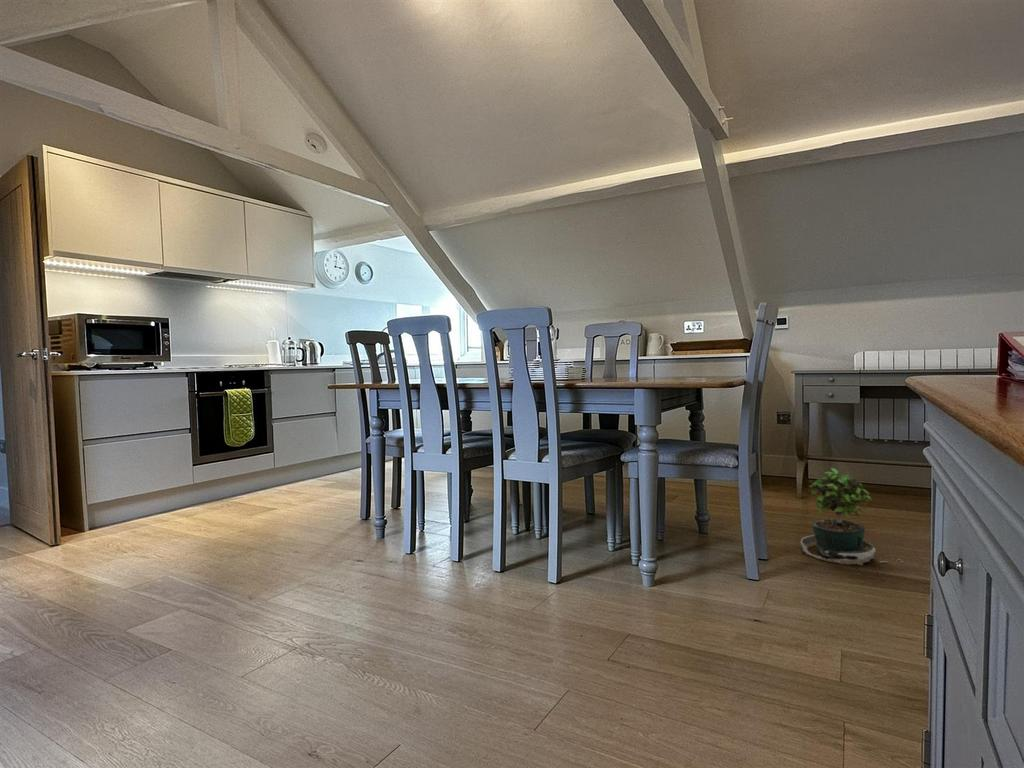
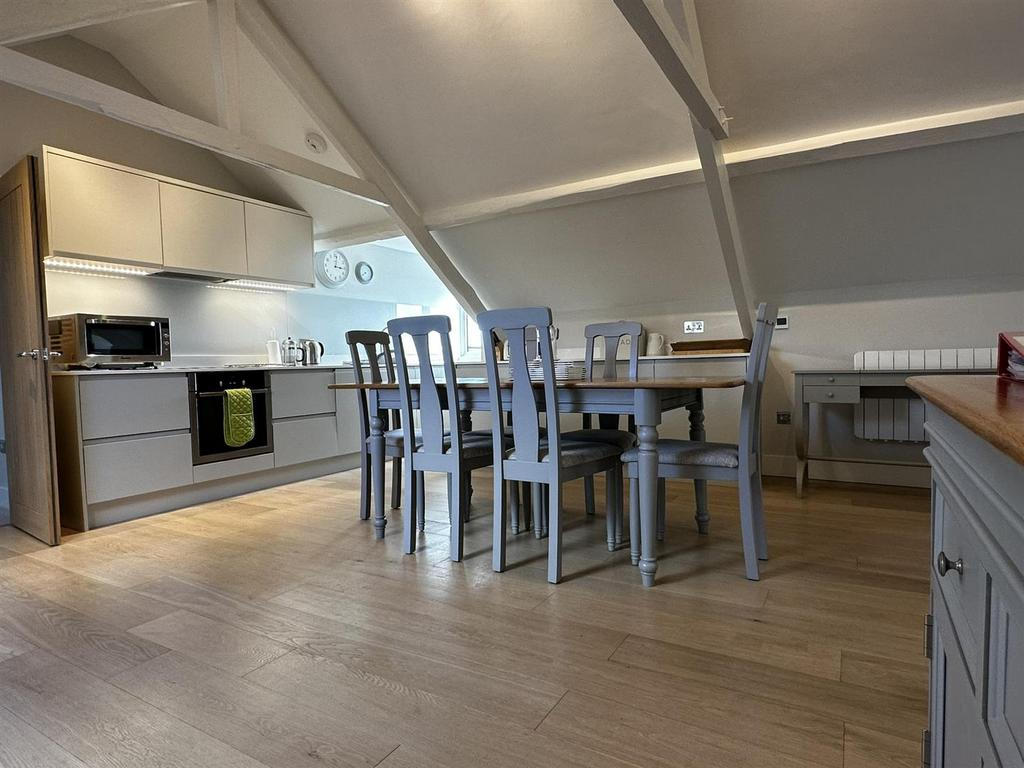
- potted plant (844, 512)
